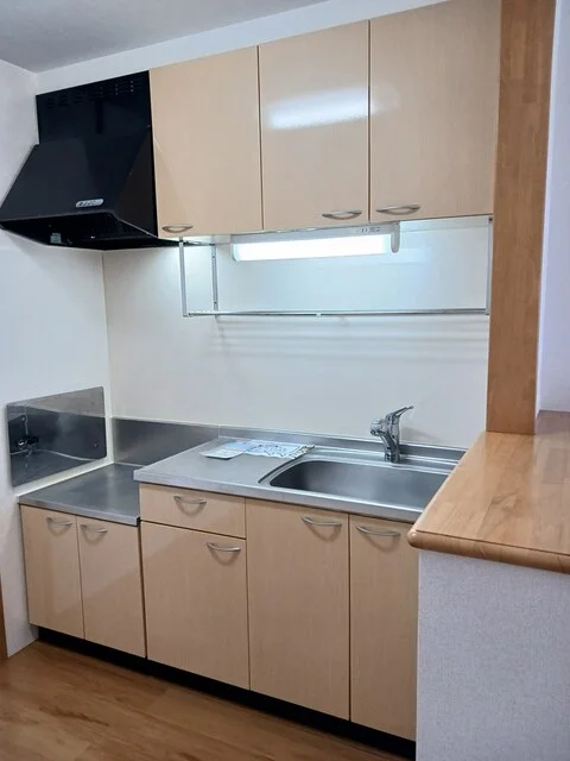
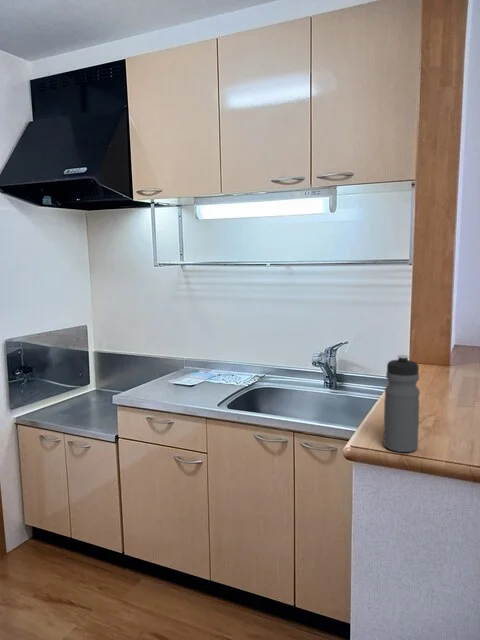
+ water bottle (401, 401)
